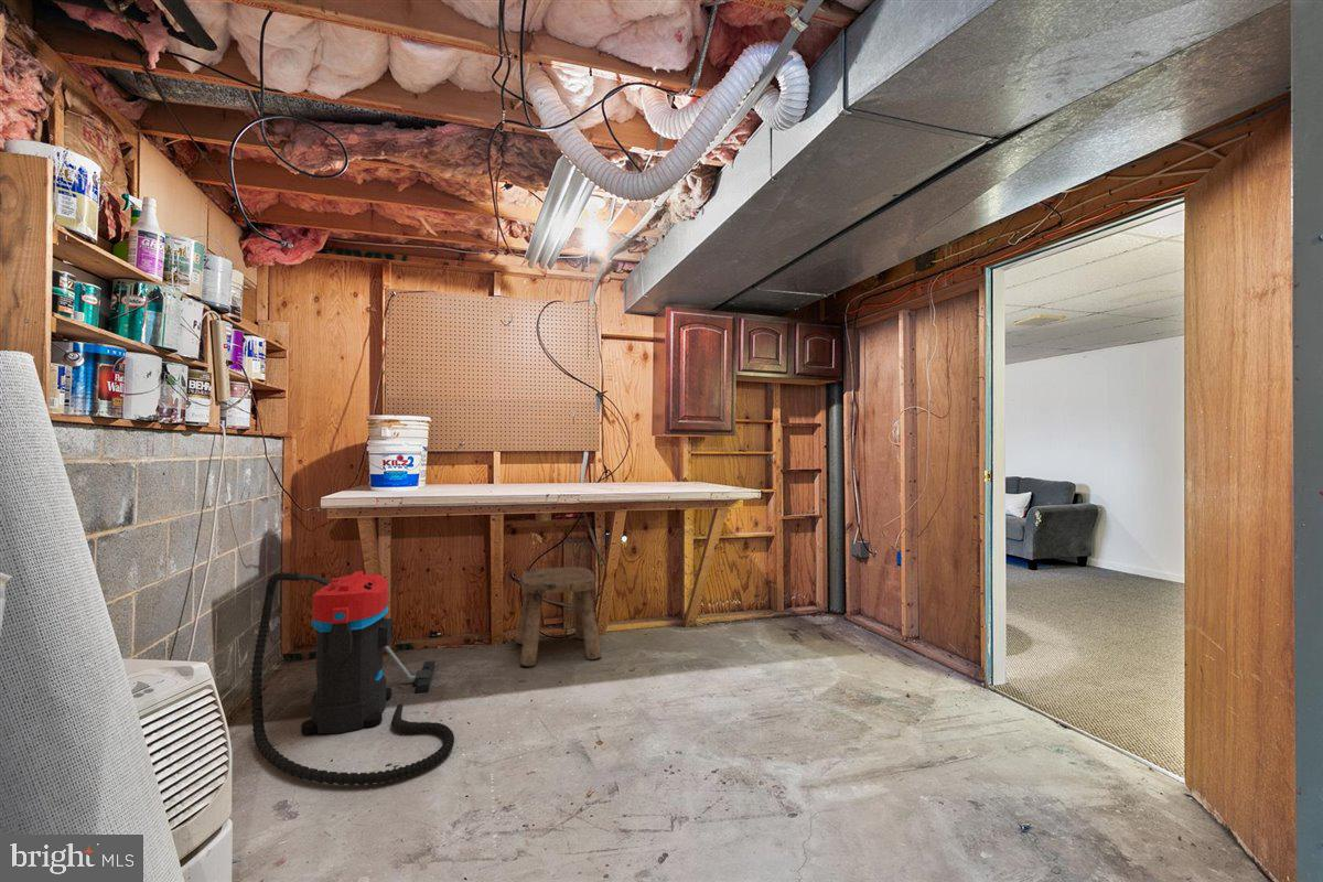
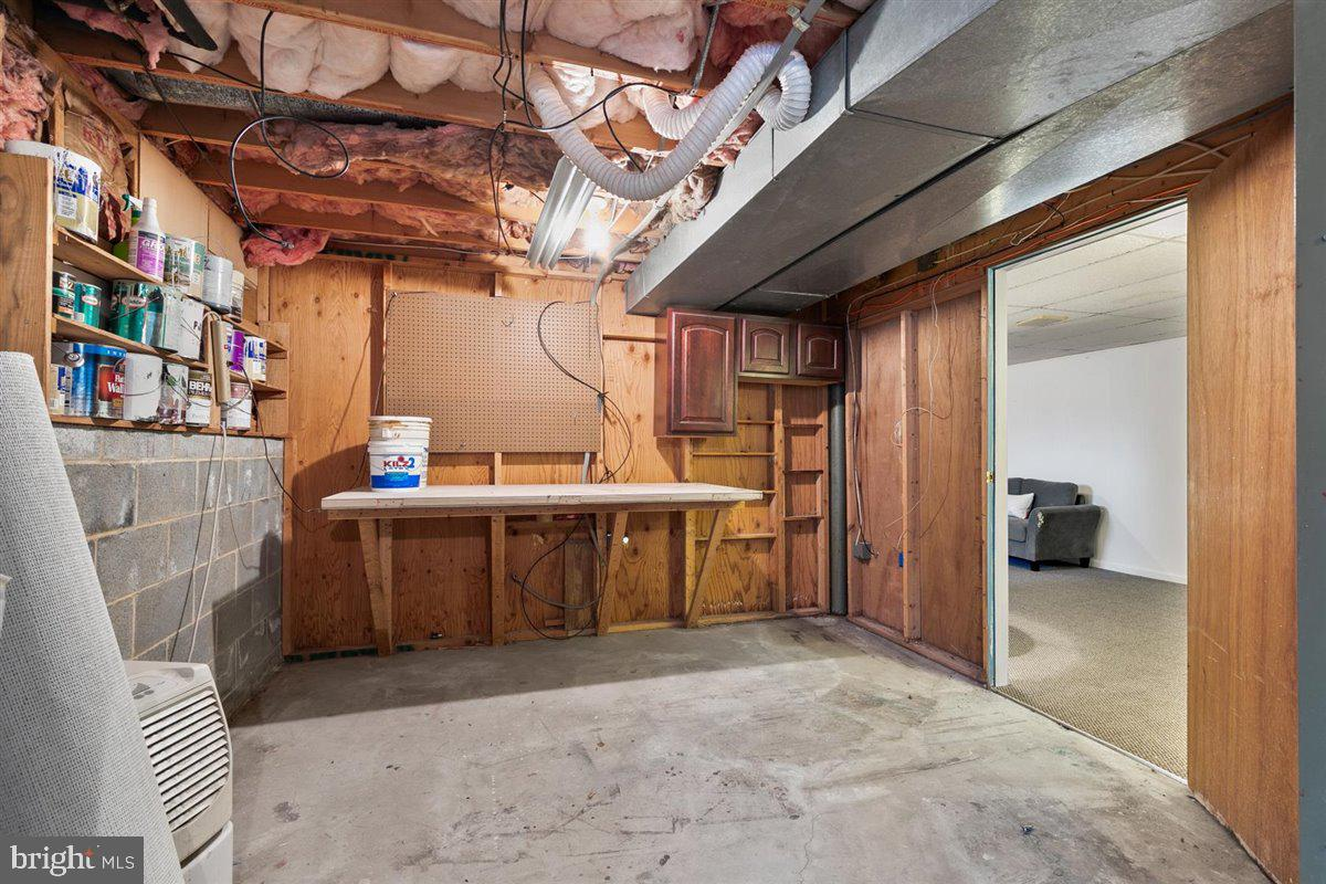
- vacuum cleaner (345, 652)
- stool (574, 612)
